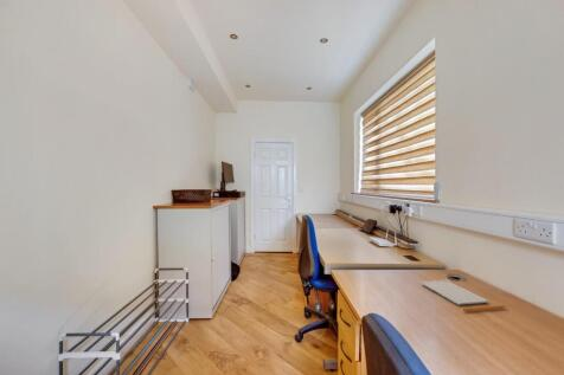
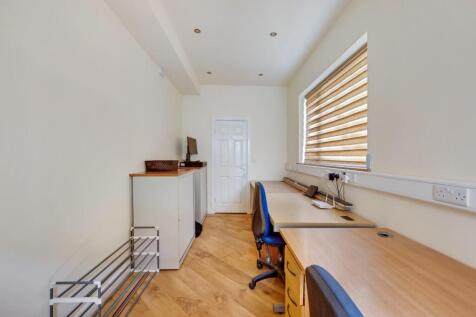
- notepad (457, 292)
